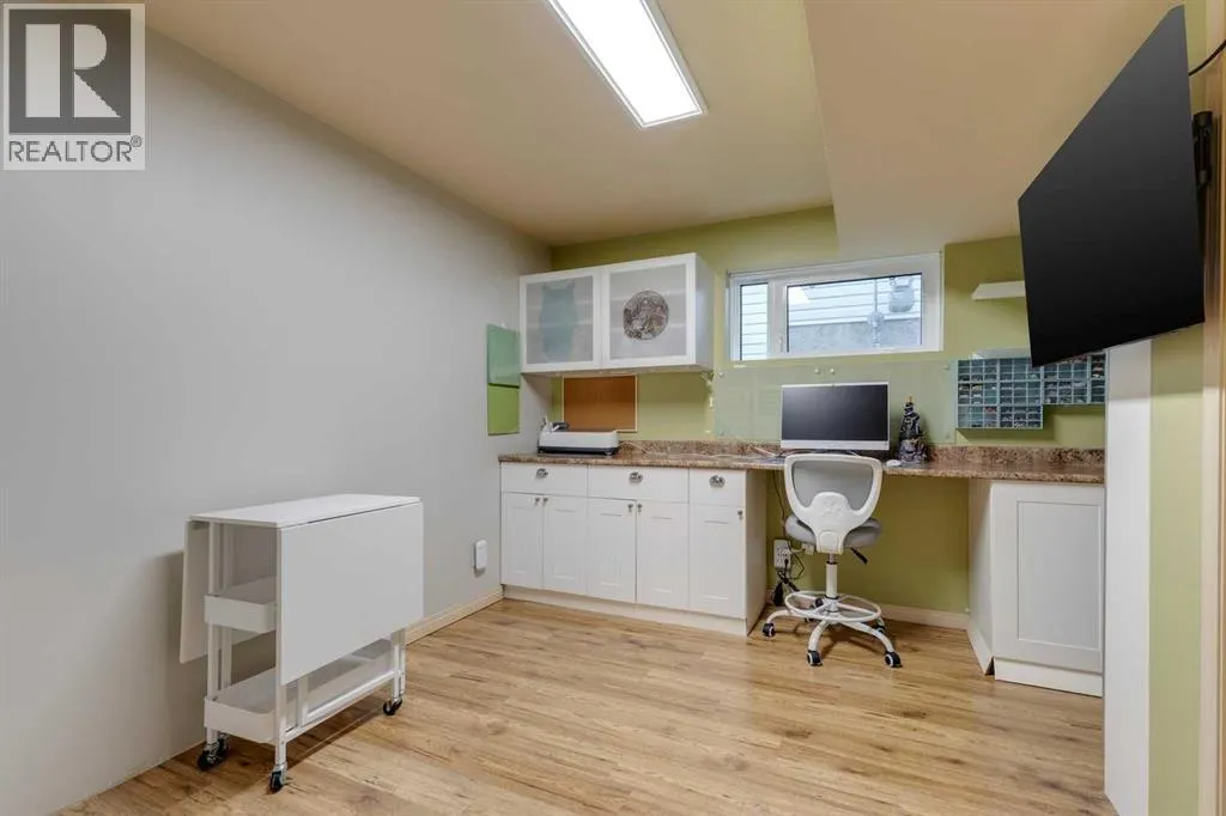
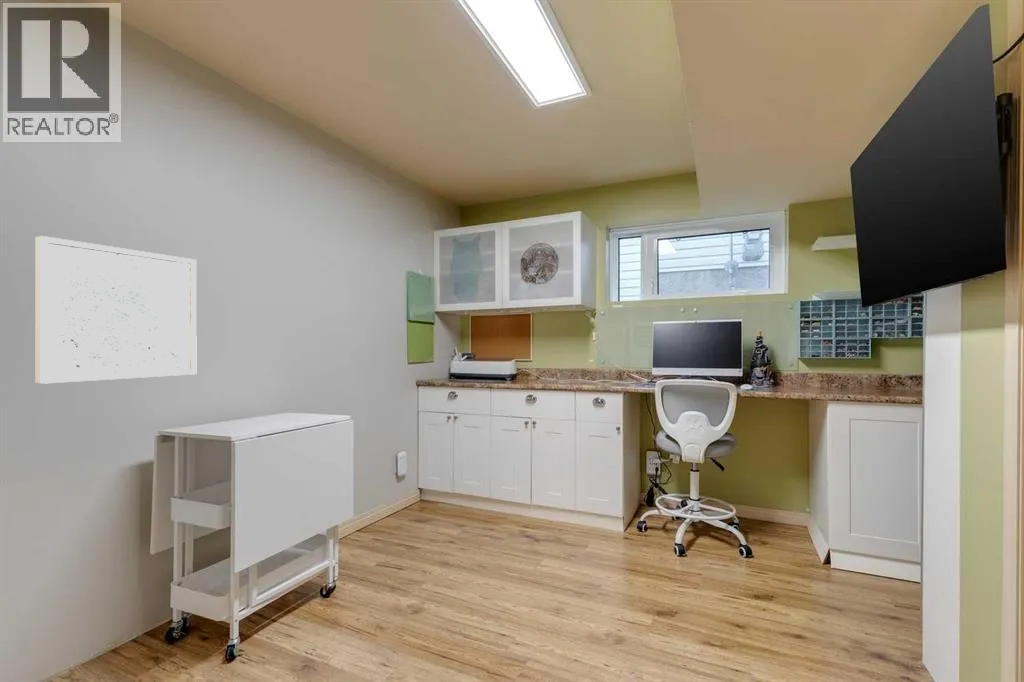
+ wall art (126, 313)
